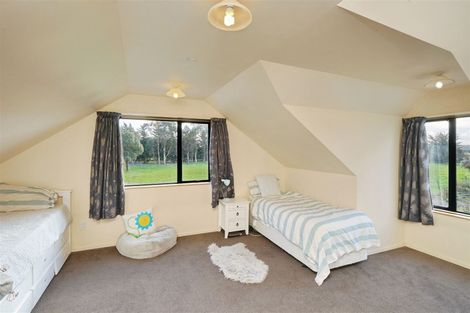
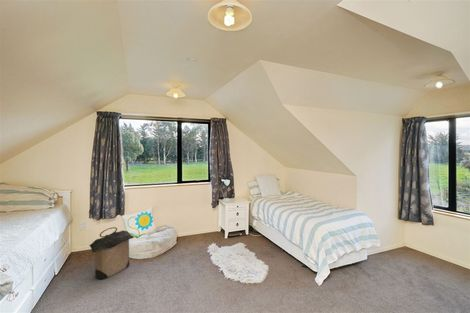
+ laundry hamper (112, 247)
